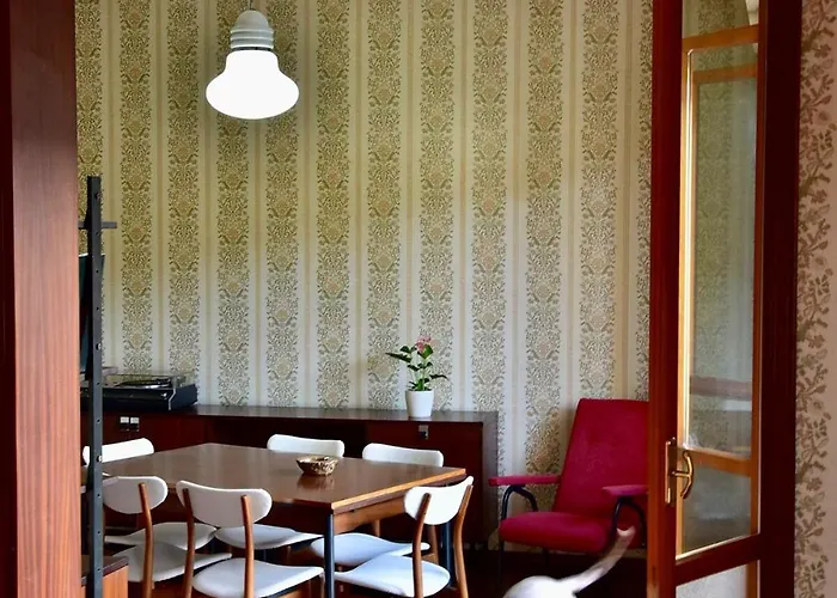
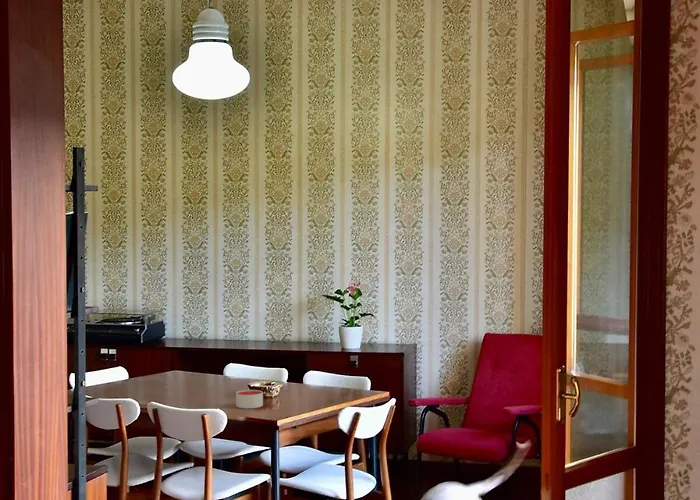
+ candle (249, 398)
